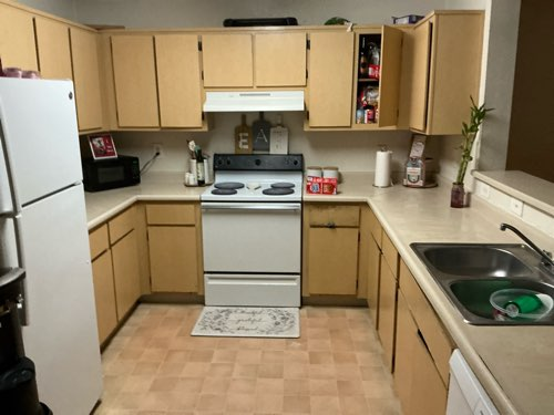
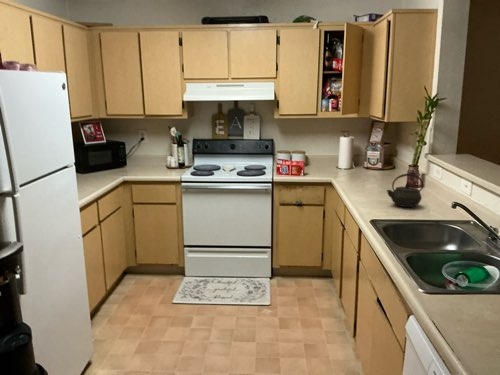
+ kettle (404, 189)
